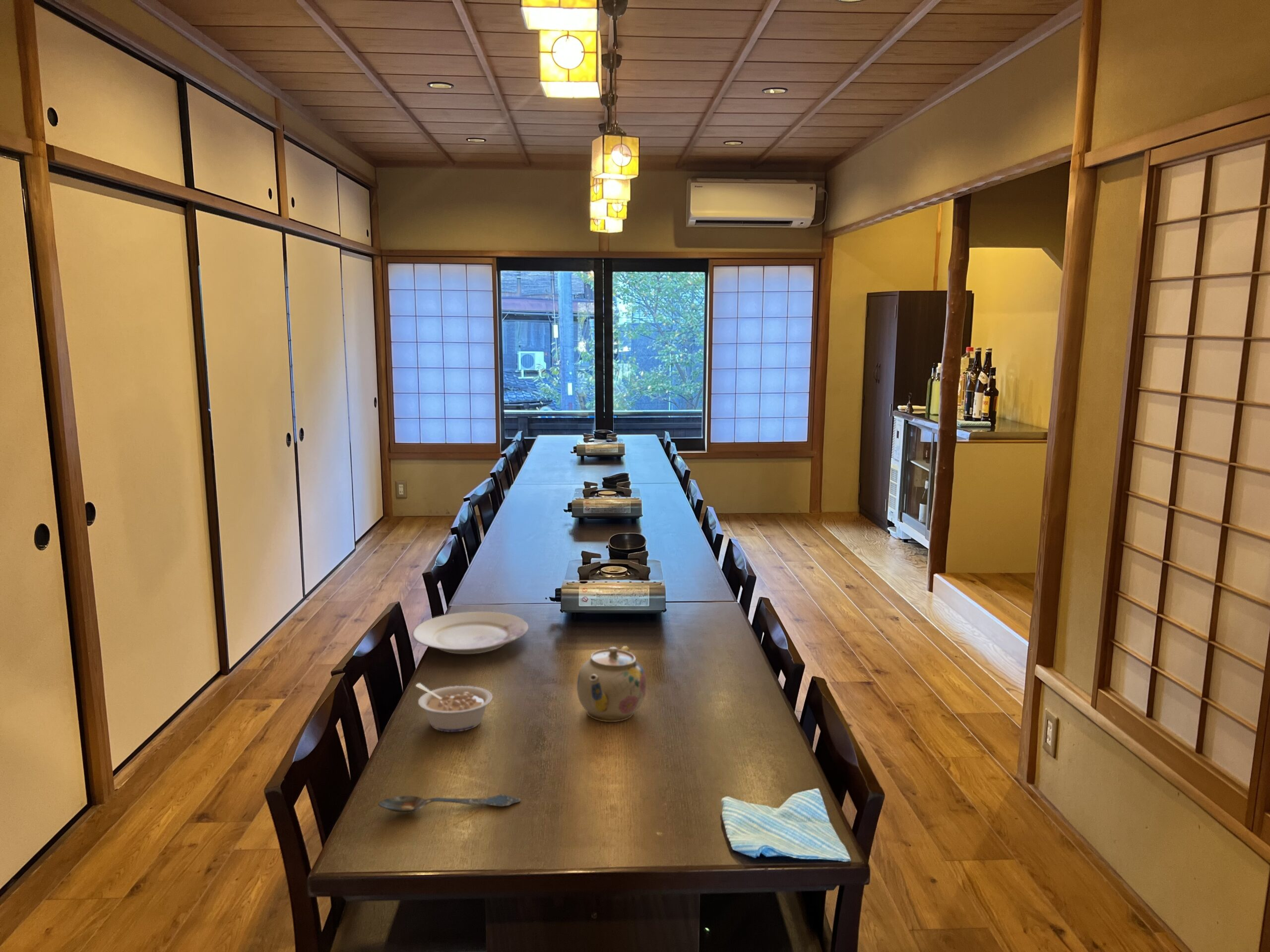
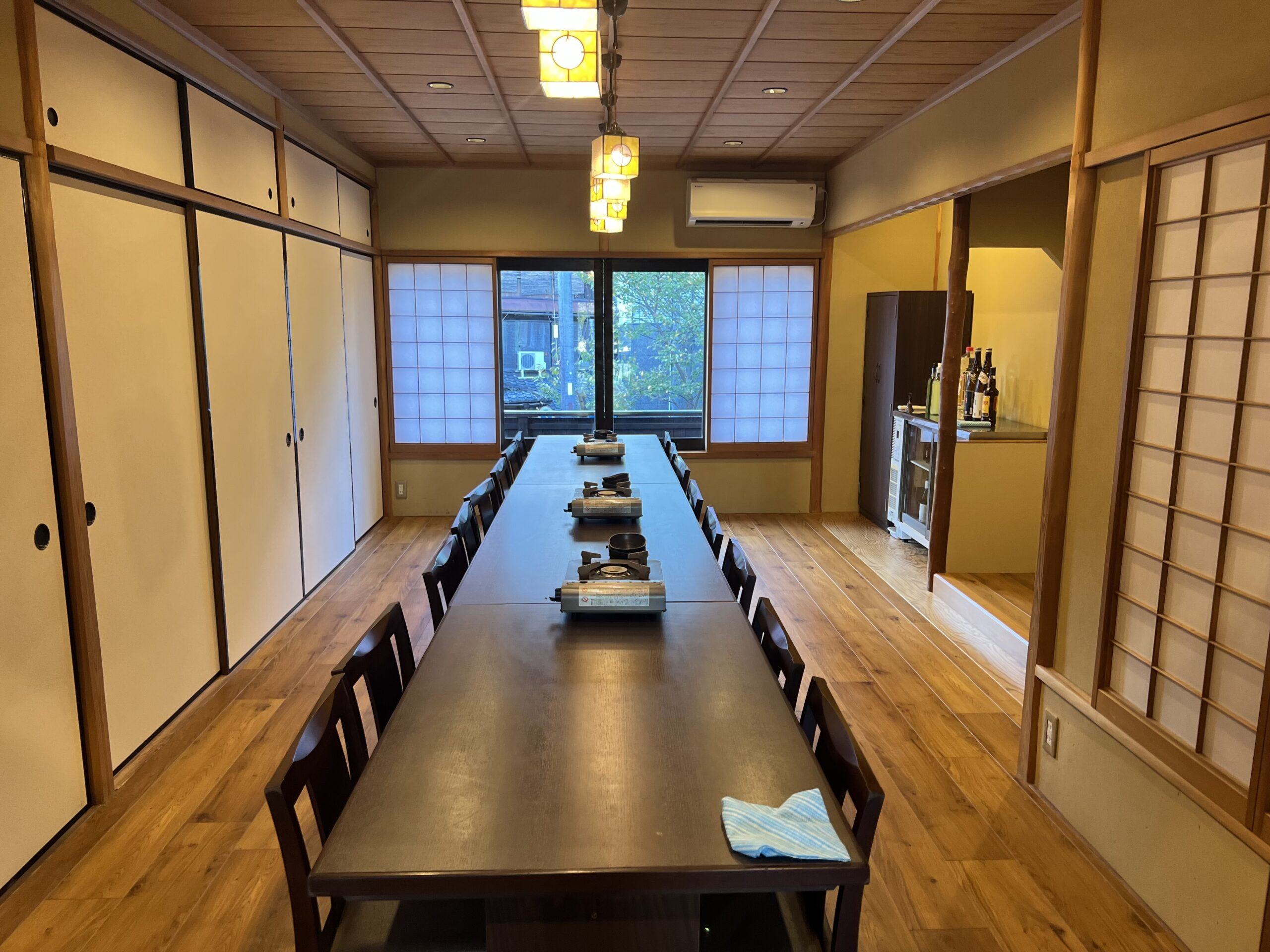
- spoon (450, 801)
- teapot (612, 681)
- legume (452, 708)
- plate (471, 635)
